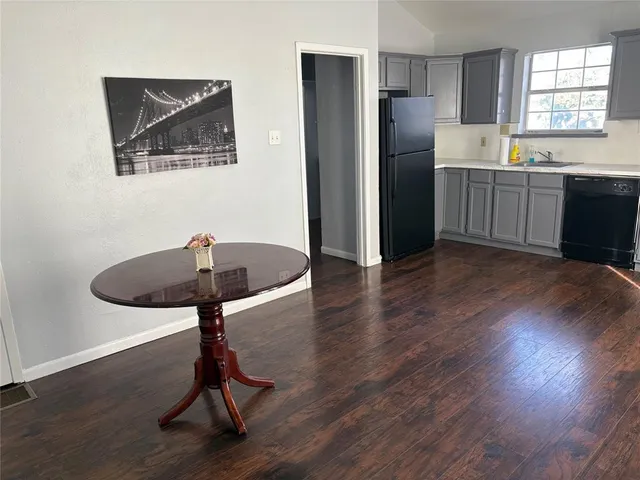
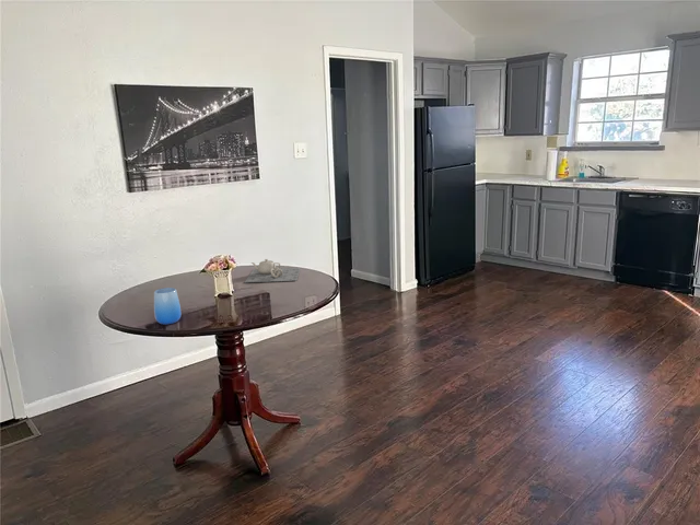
+ cup (166, 305)
+ teapot (273, 267)
